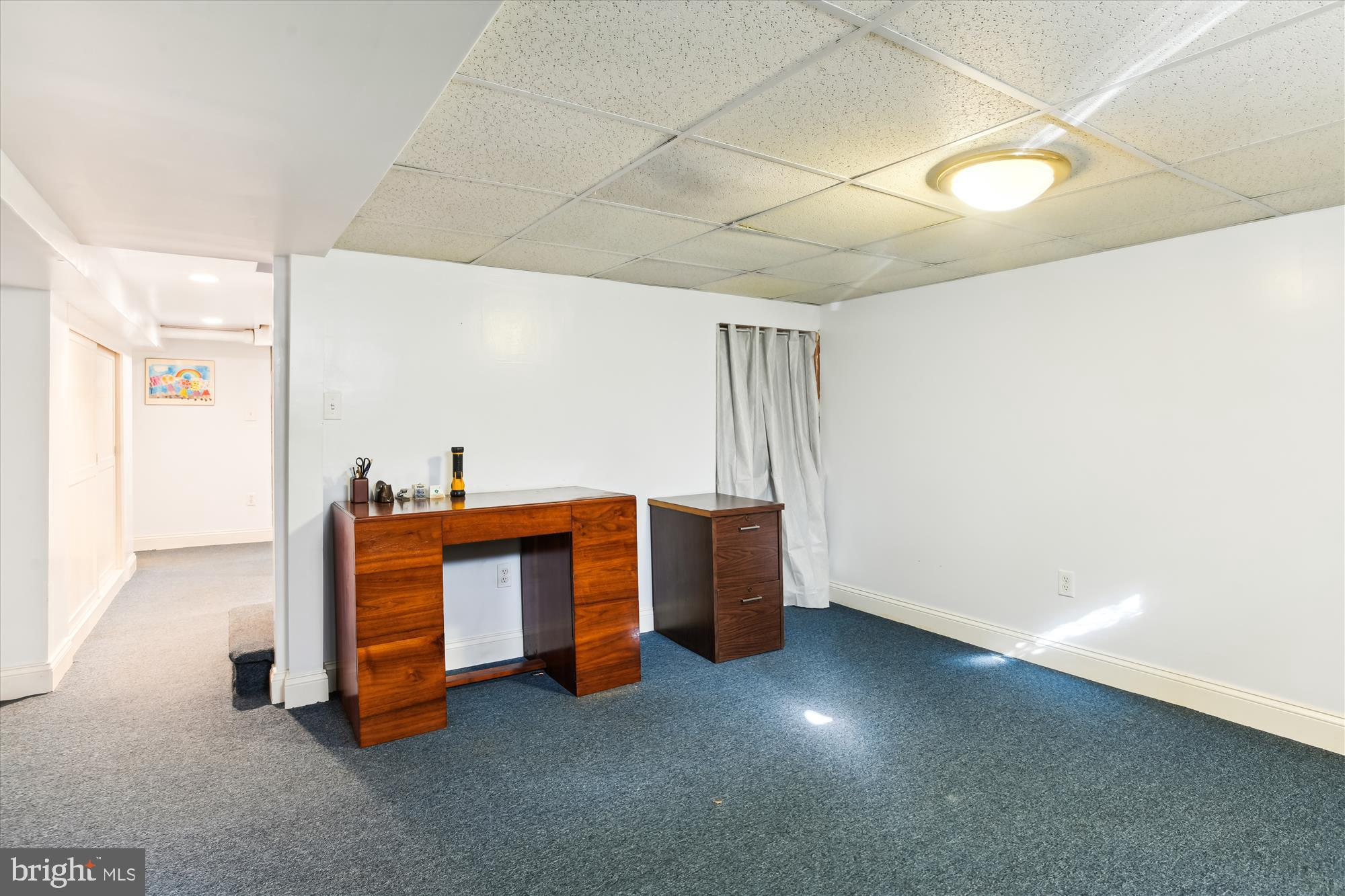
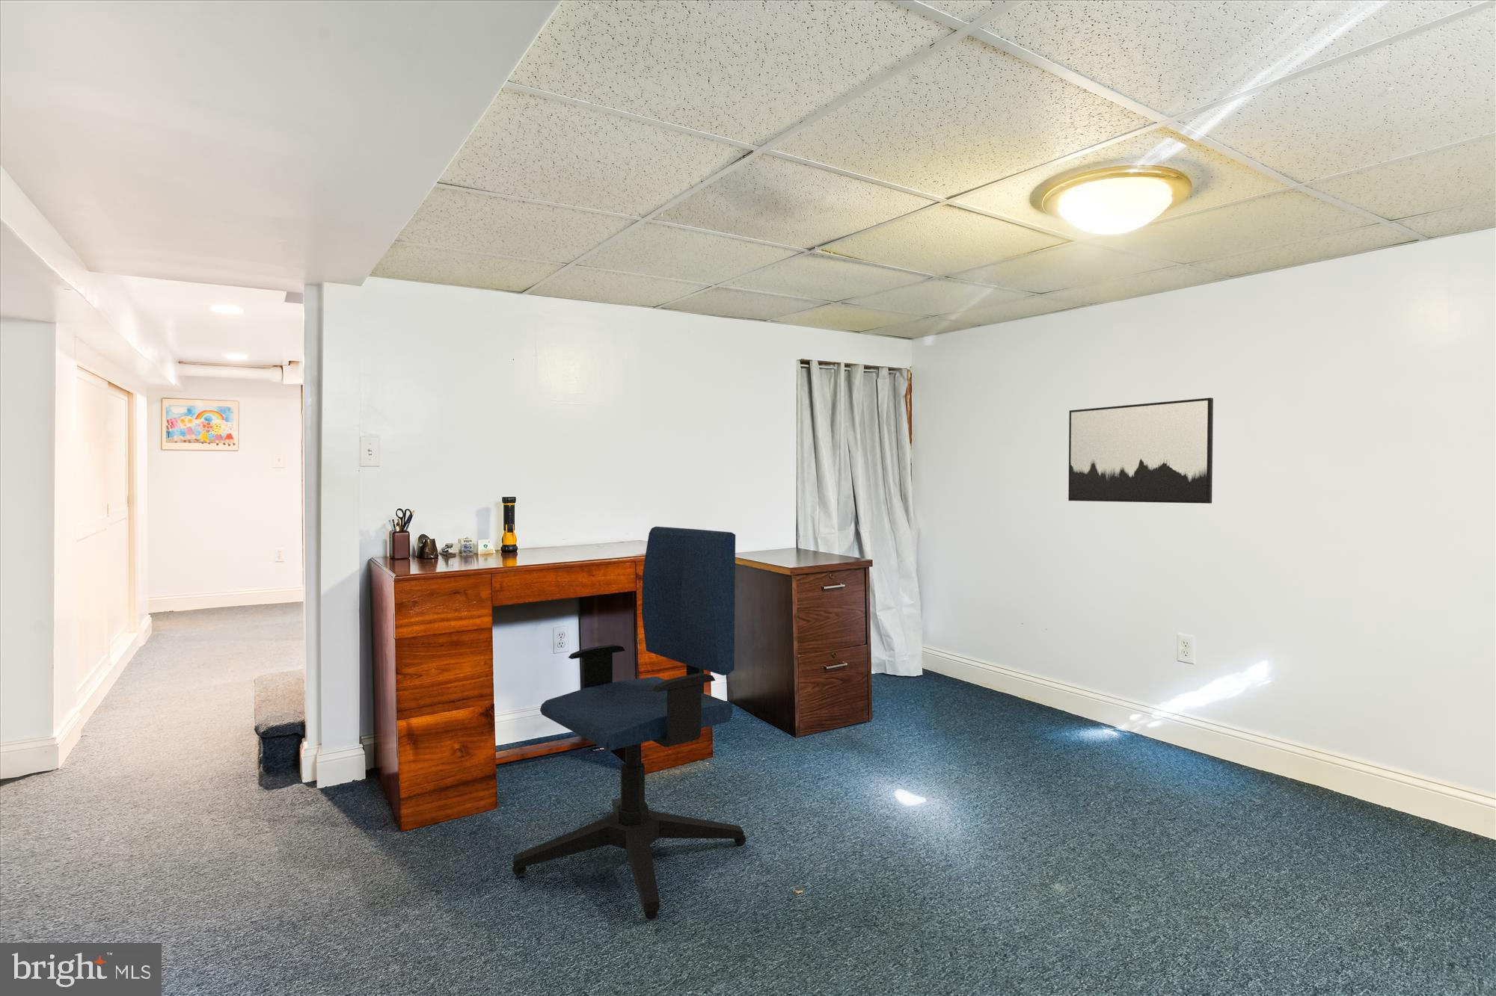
+ office chair (634, 695)
+ wall art (1135, 452)
